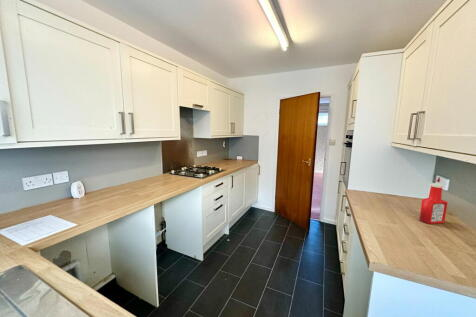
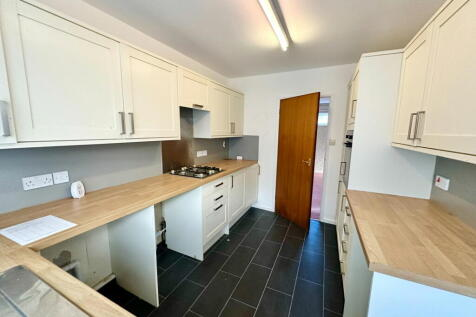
- soap bottle (434, 202)
